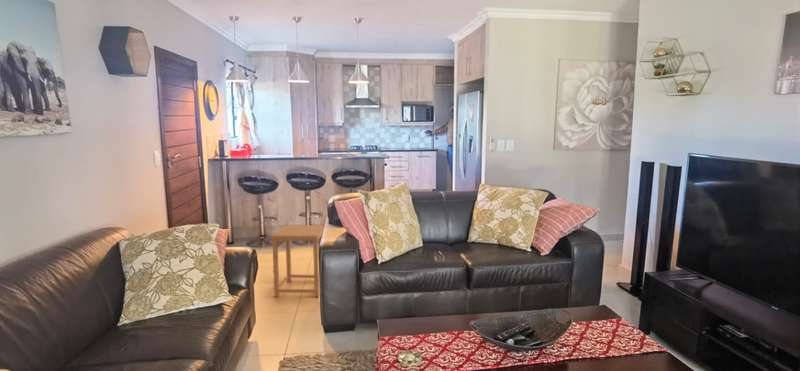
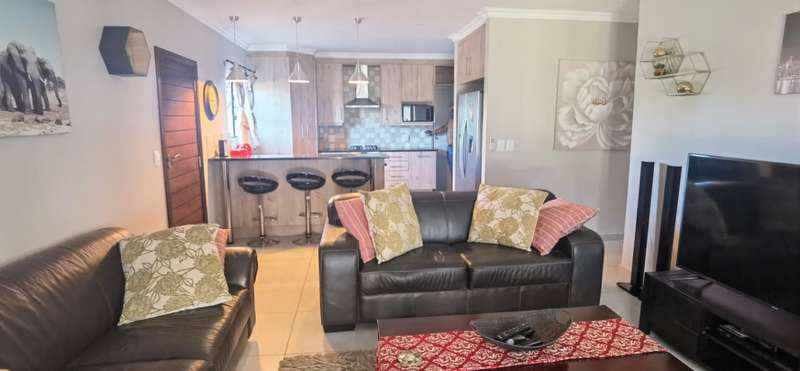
- side table (290, 259)
